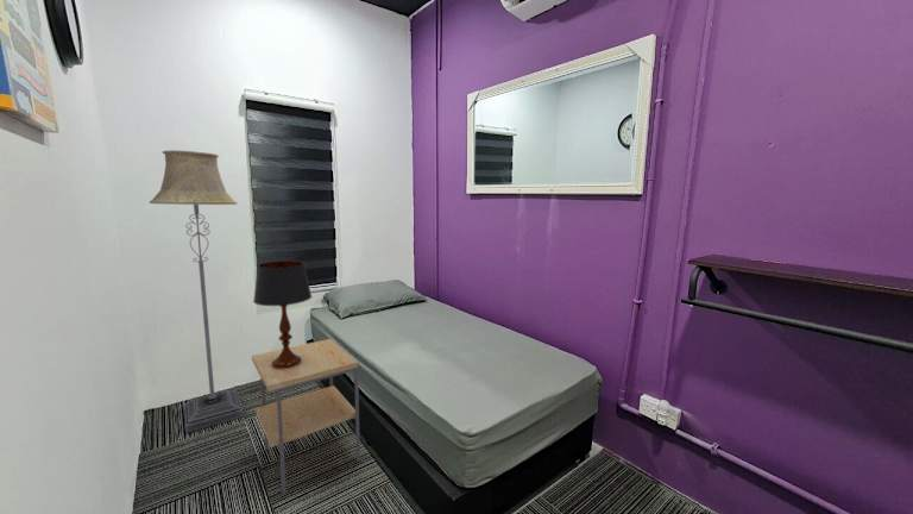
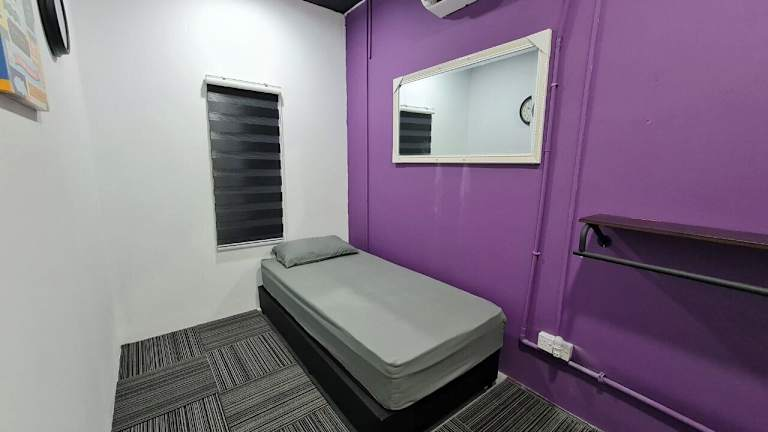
- side table (306, 408)
- table lamp (284, 314)
- floor lamp (203, 290)
